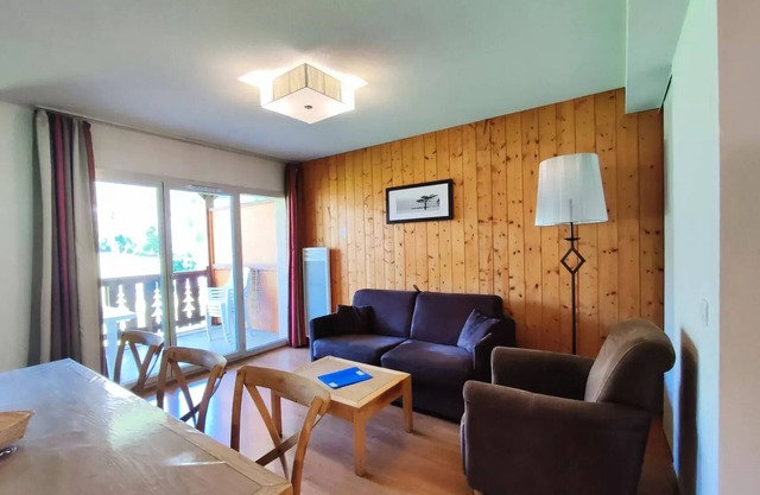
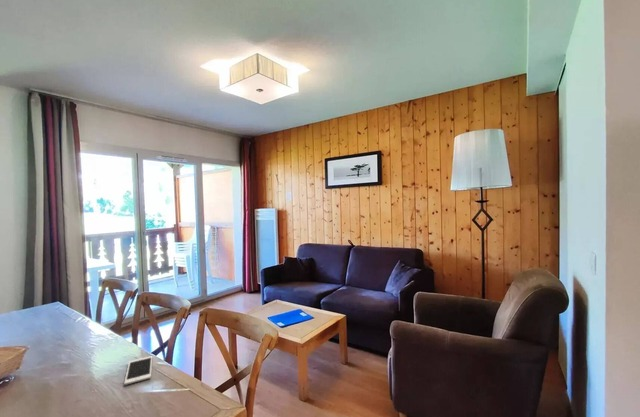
+ cell phone (139, 369)
